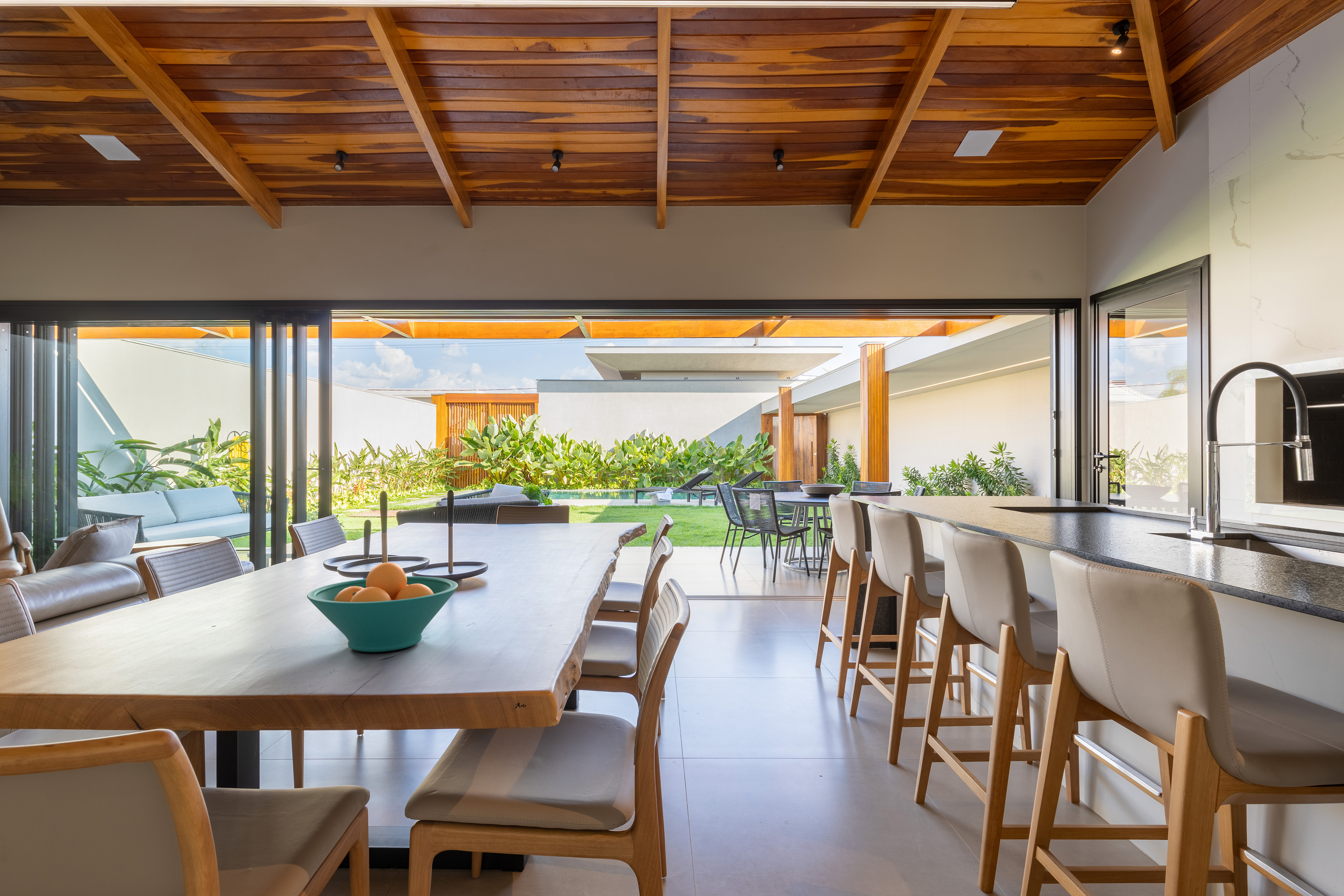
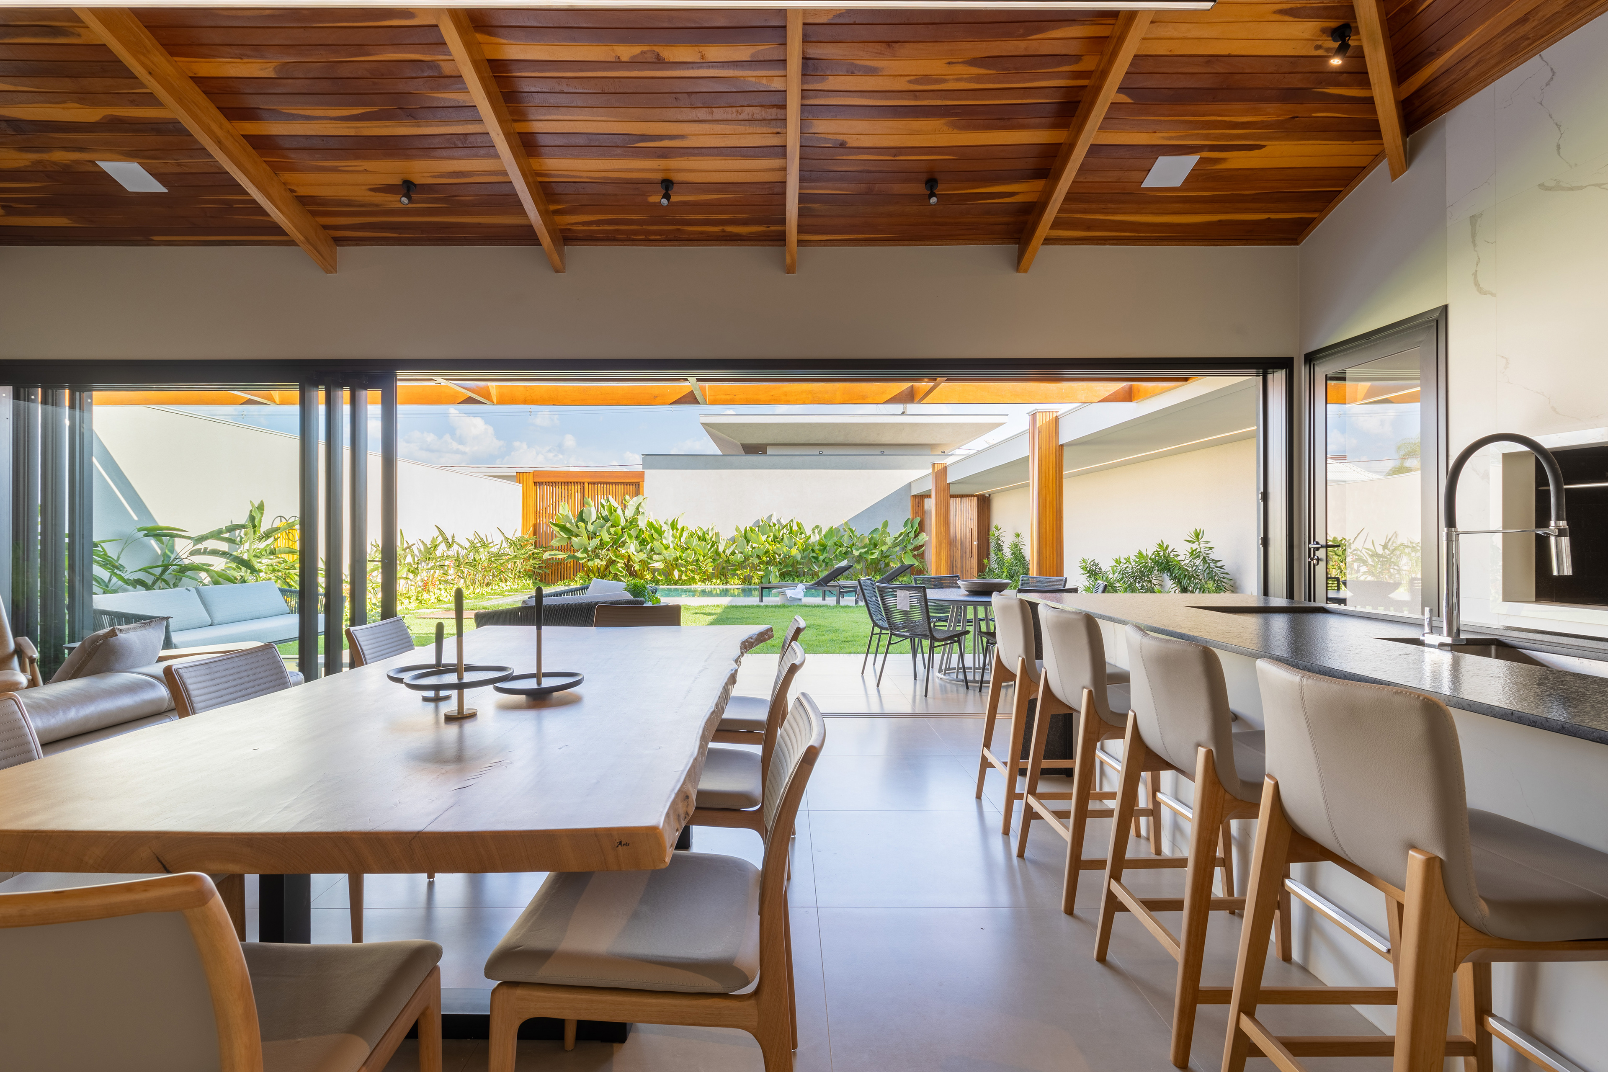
- fruit bowl (385, 603)
